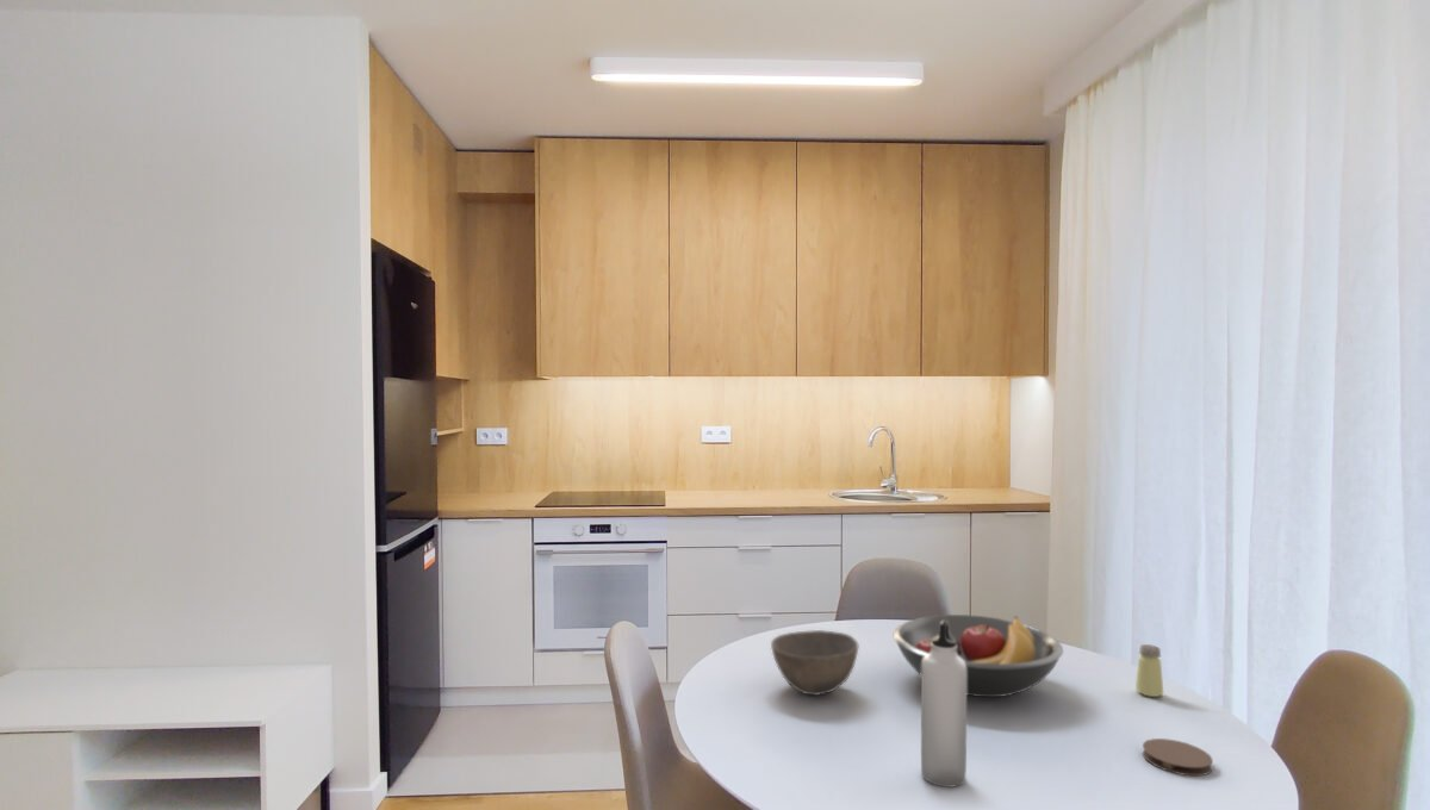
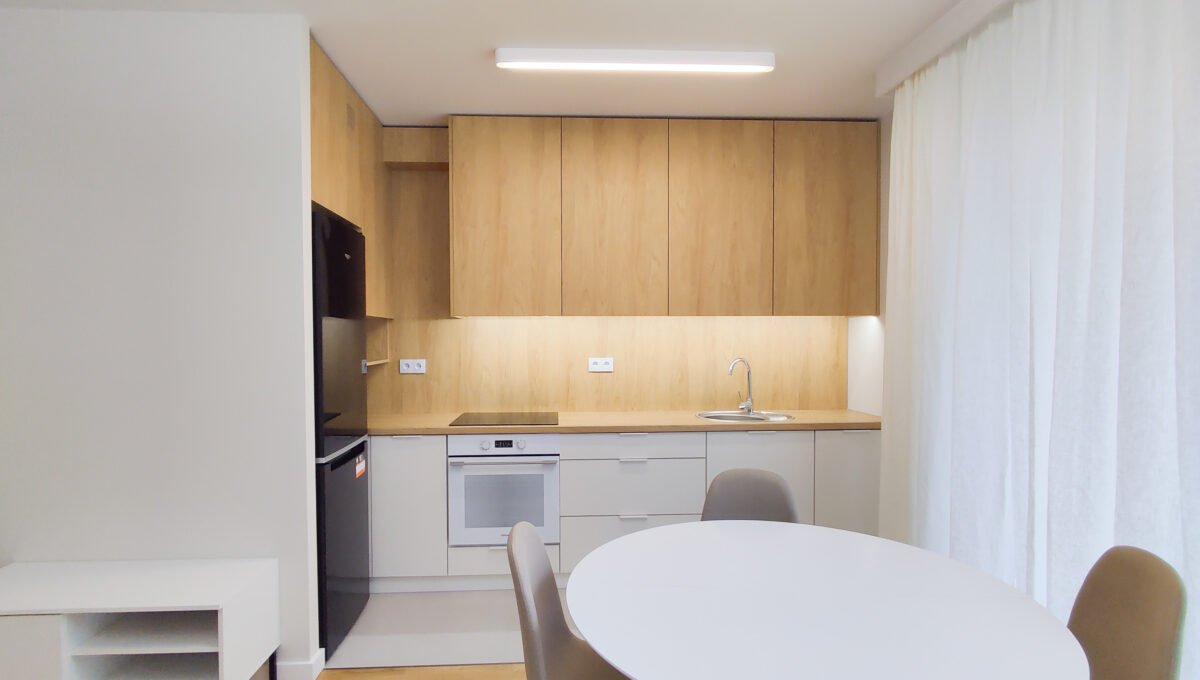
- fruit bowl (975, 654)
- water bottle (943, 699)
- bowl (814, 665)
- coaster (1176, 756)
- saltshaker (1149, 668)
